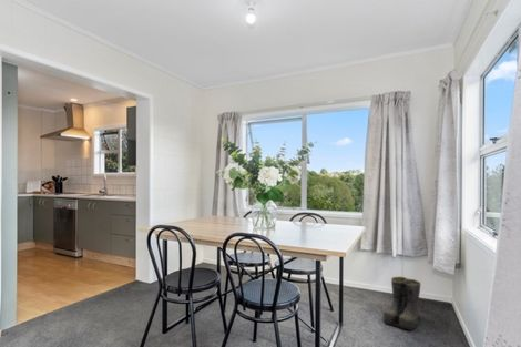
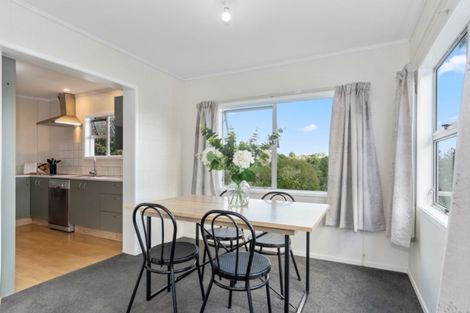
- boots (401, 300)
